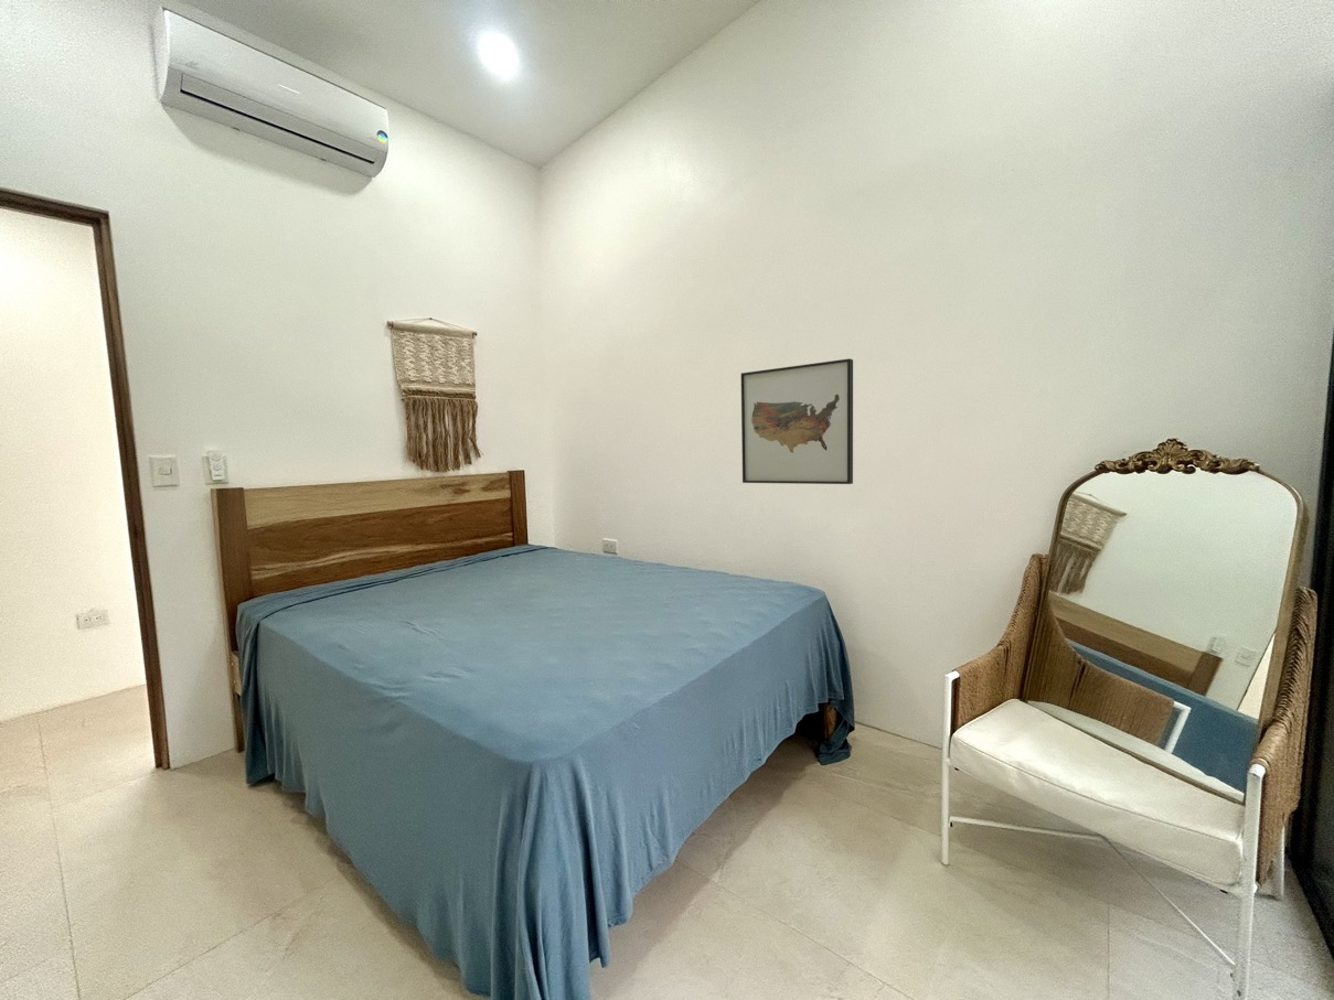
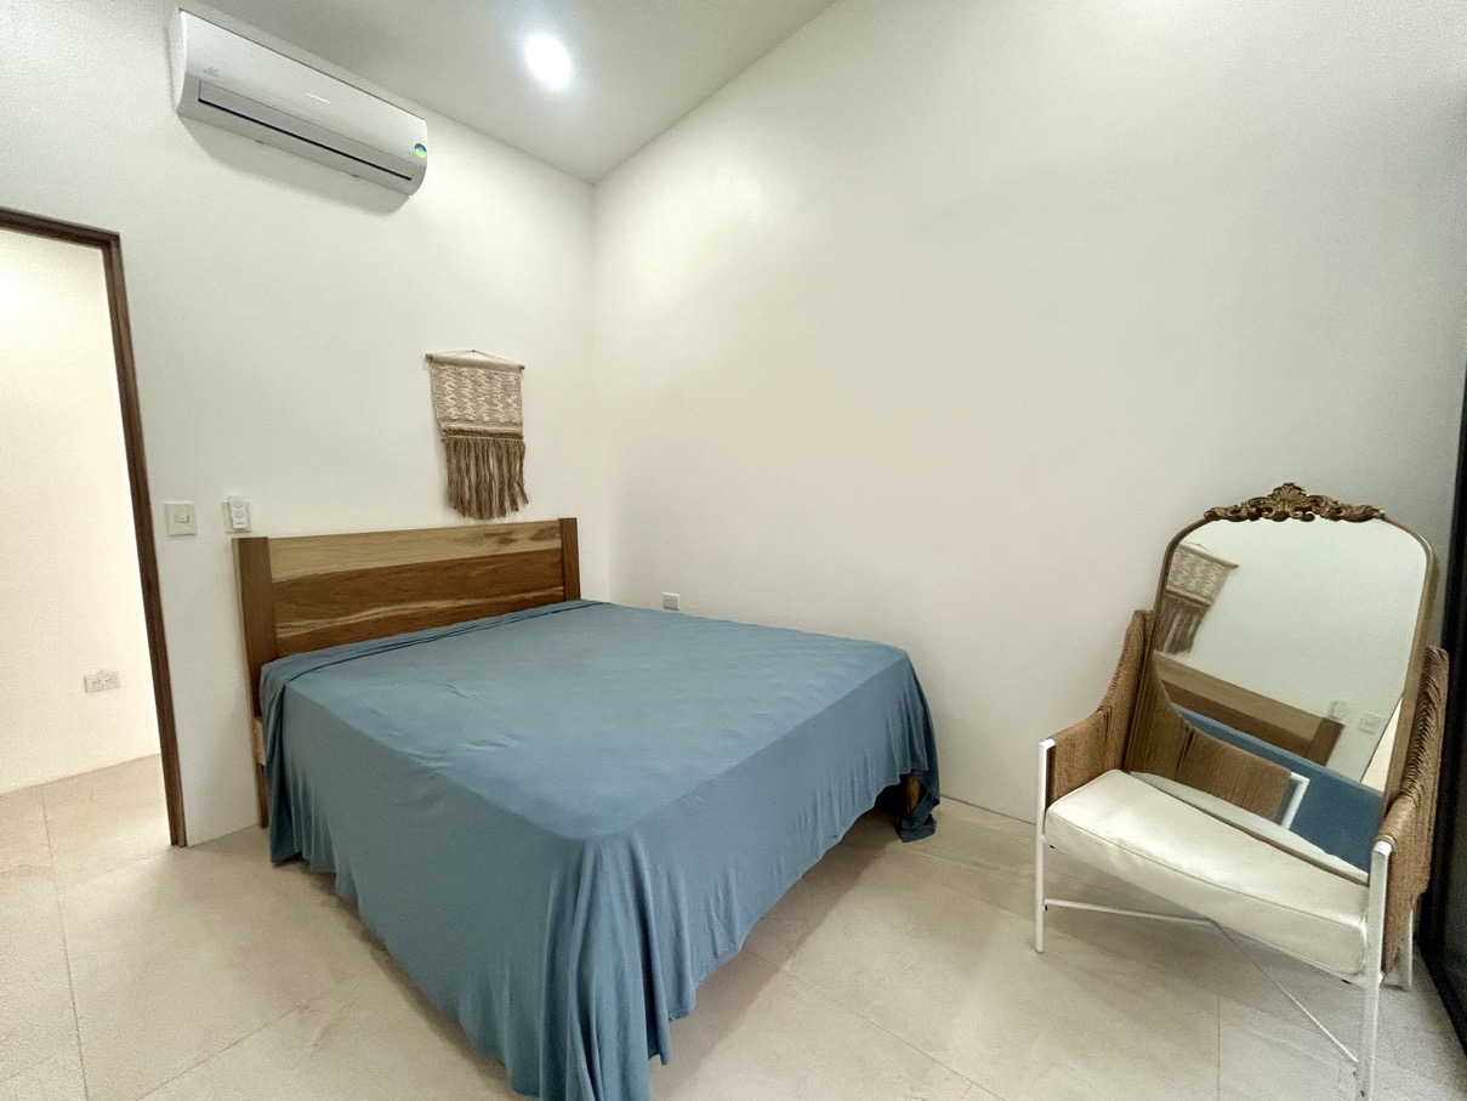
- wall art (793, 424)
